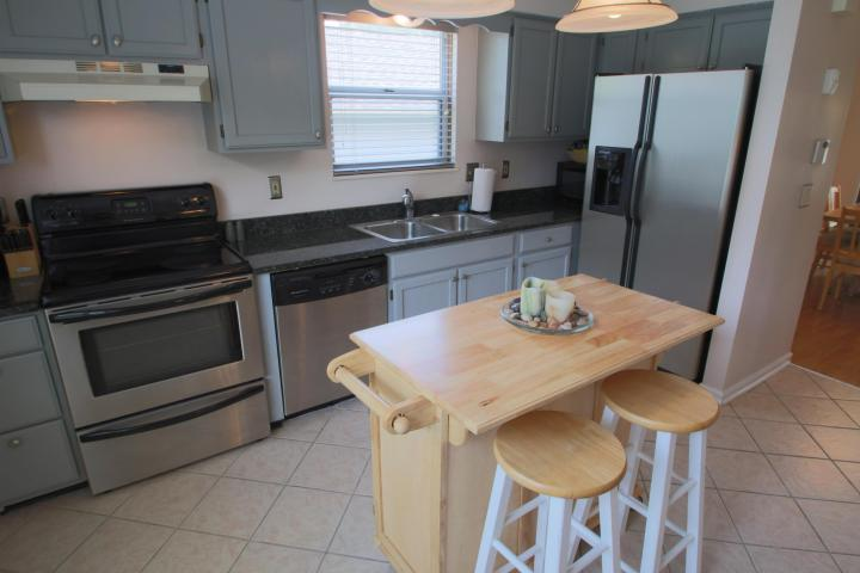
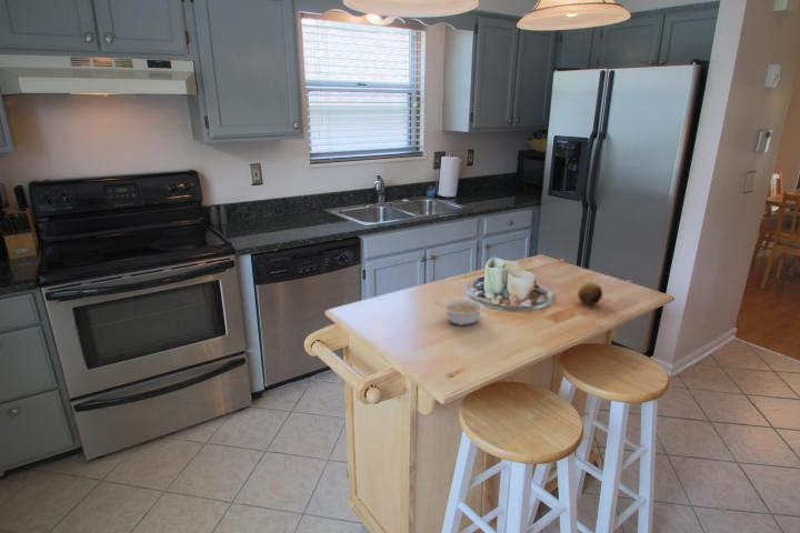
+ fruit (589, 293)
+ legume (461, 312)
